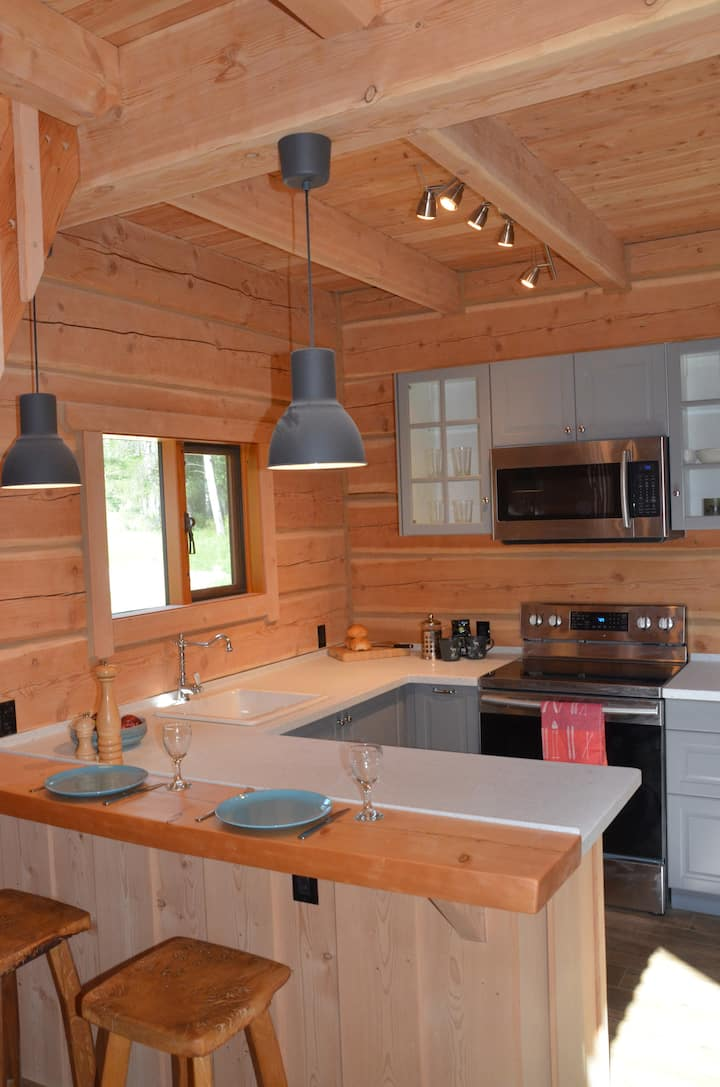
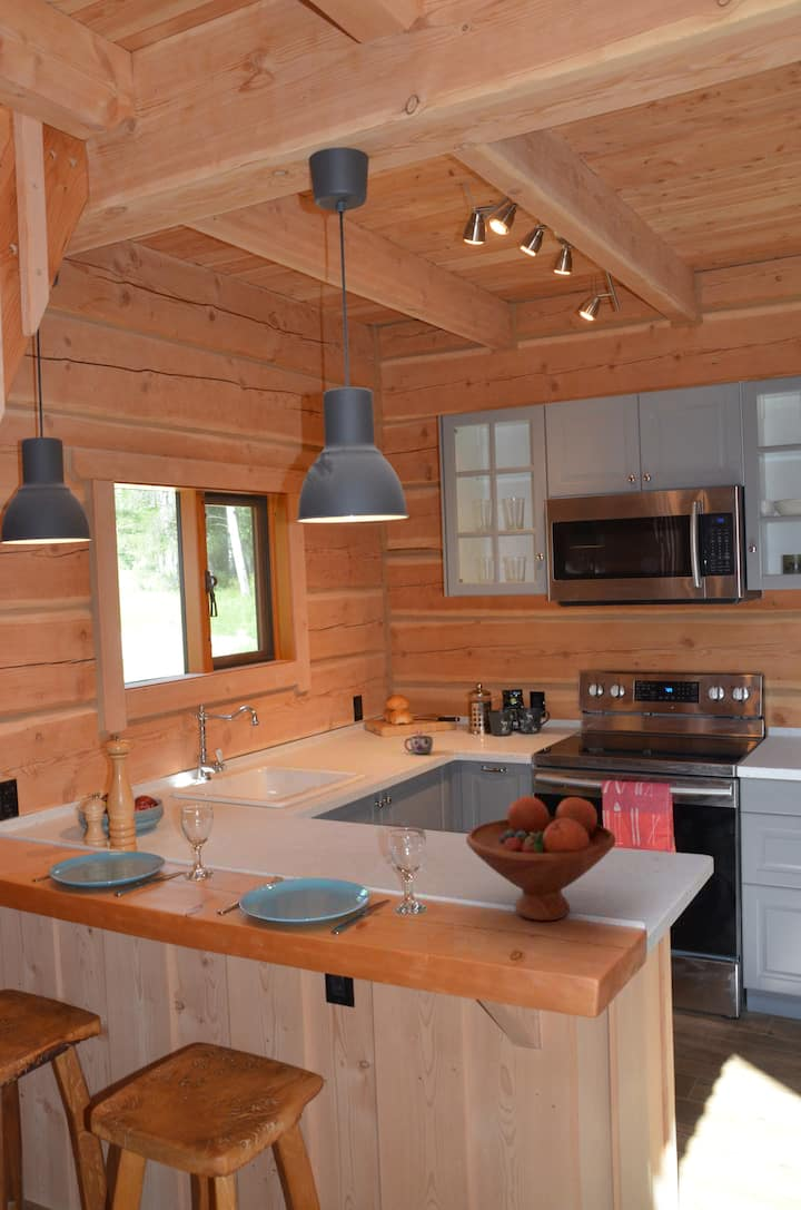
+ mug (418, 741)
+ fruit bowl (541, 858)
